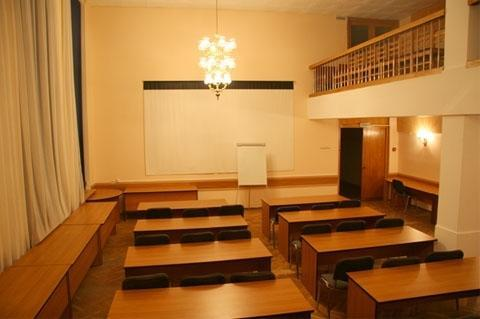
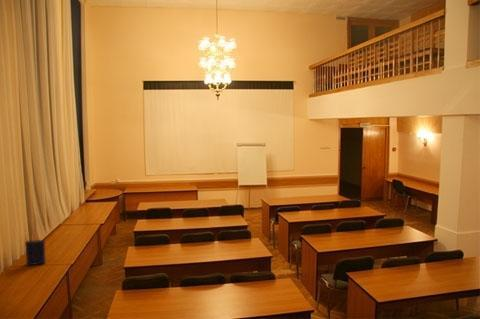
+ book (36, 252)
